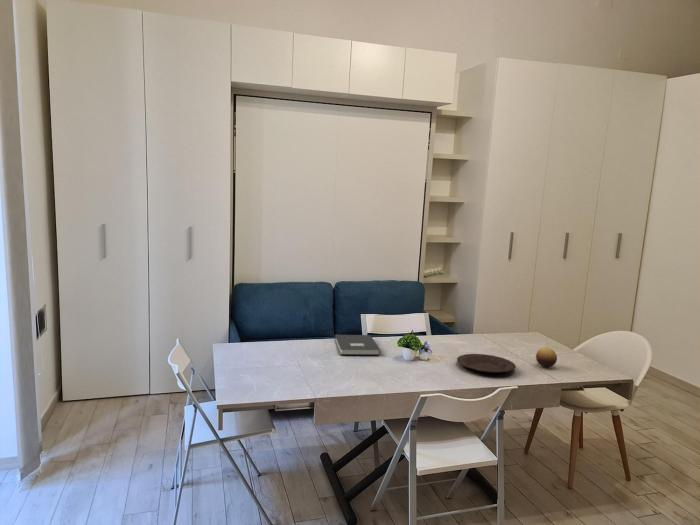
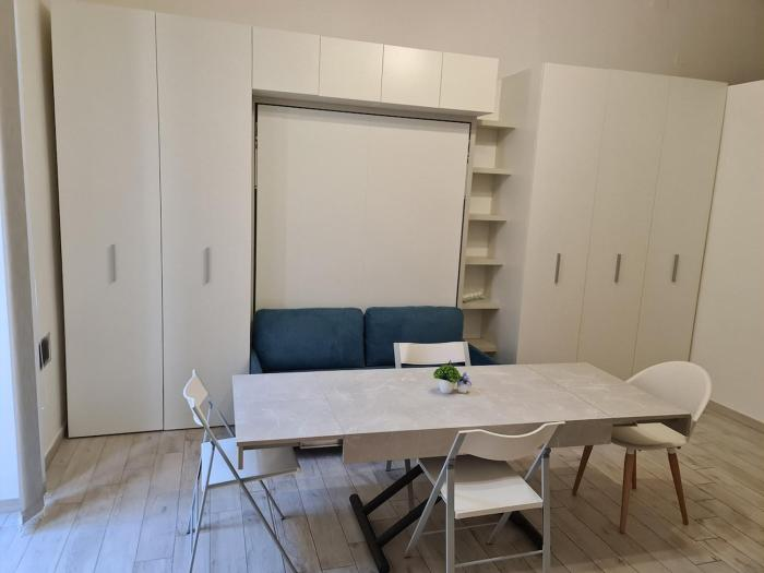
- book (356, 344)
- fruit (546, 357)
- plate (485, 364)
